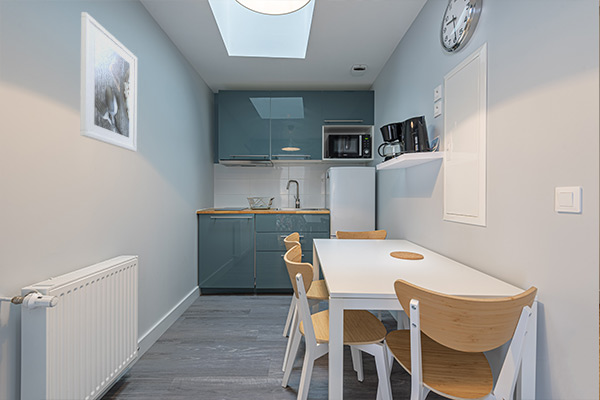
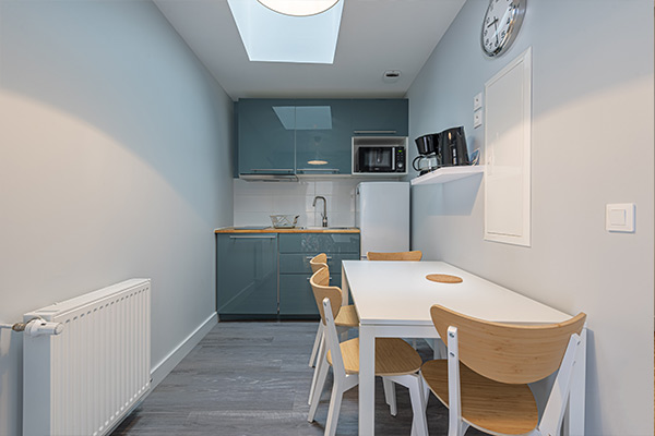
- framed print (112, 91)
